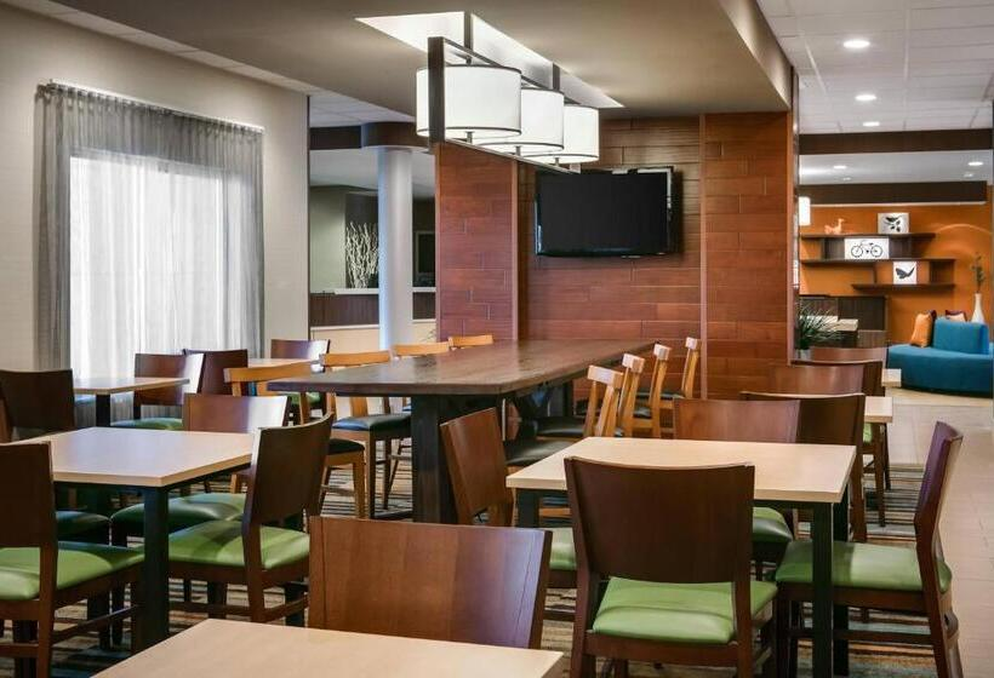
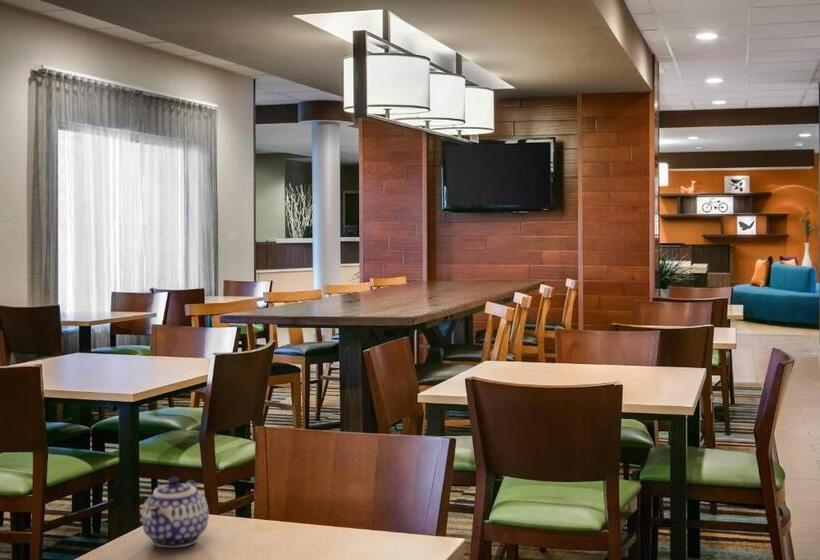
+ teapot (175, 509)
